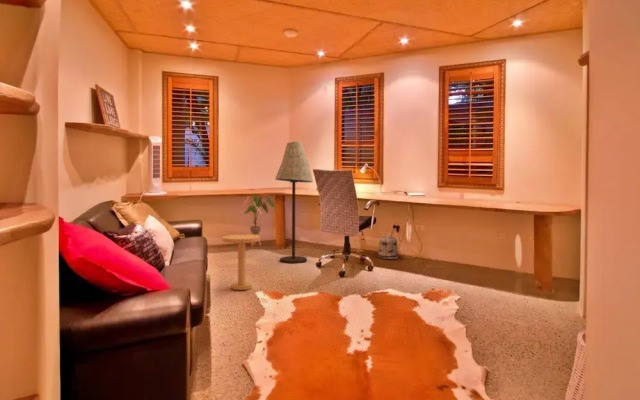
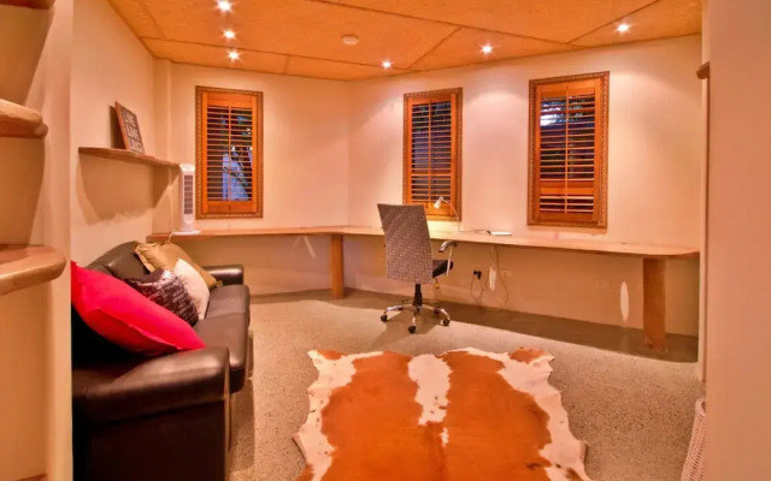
- floor lamp (293, 200)
- house plant (256, 219)
- side table (241, 262)
- basket (388, 243)
